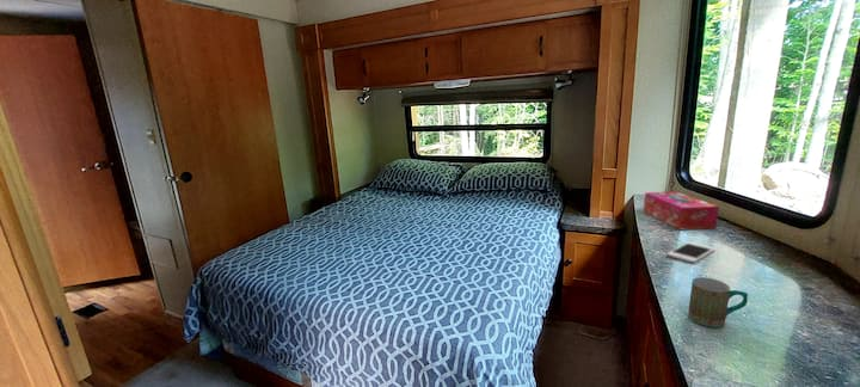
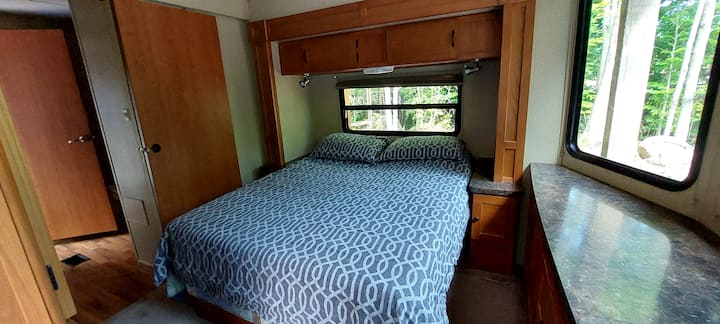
- cell phone (690, 251)
- mug (717, 302)
- tissue box (677, 209)
